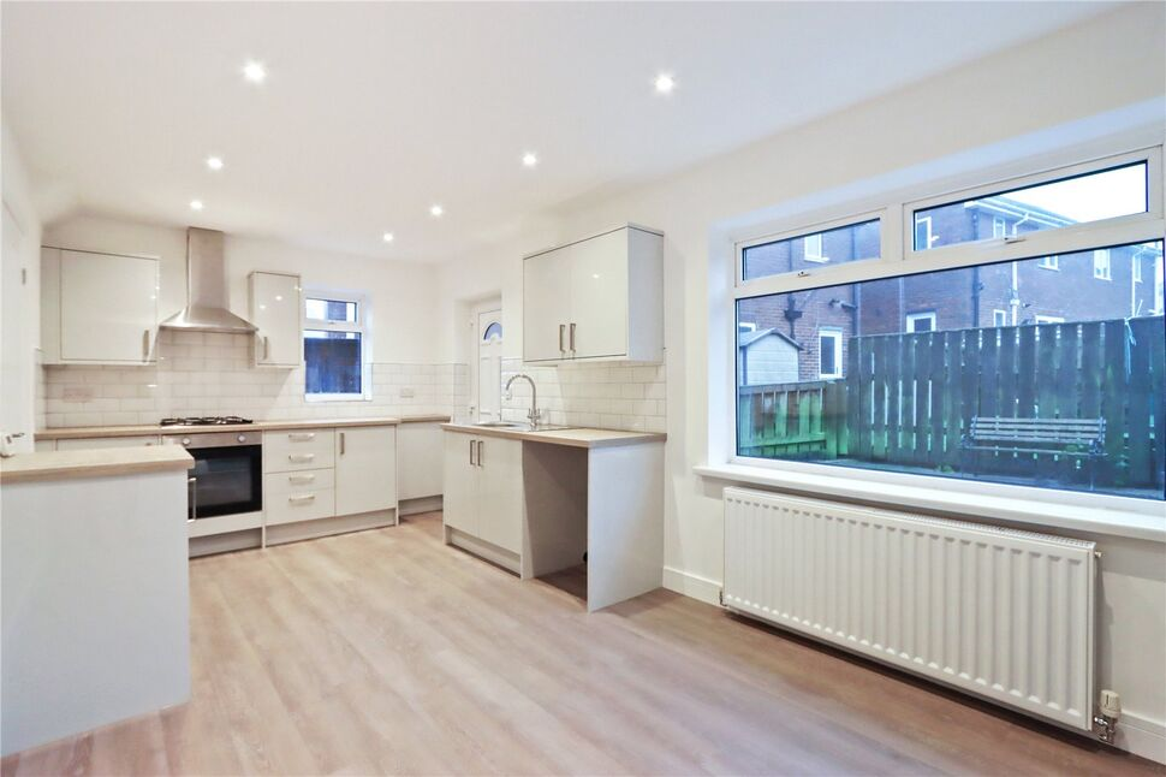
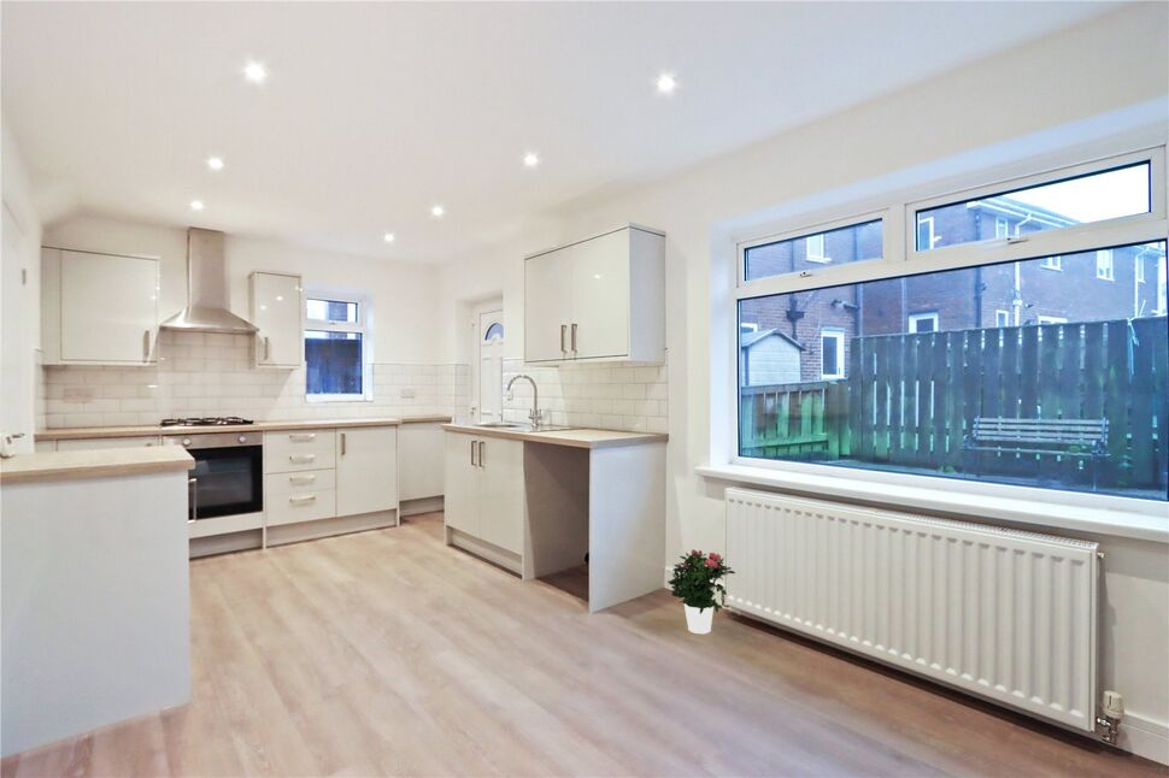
+ potted flower (700, 590)
